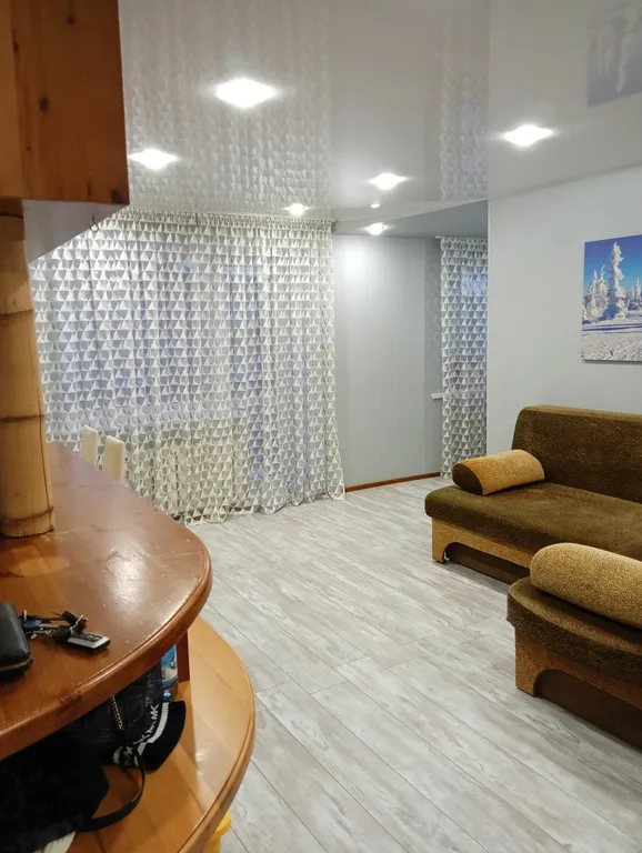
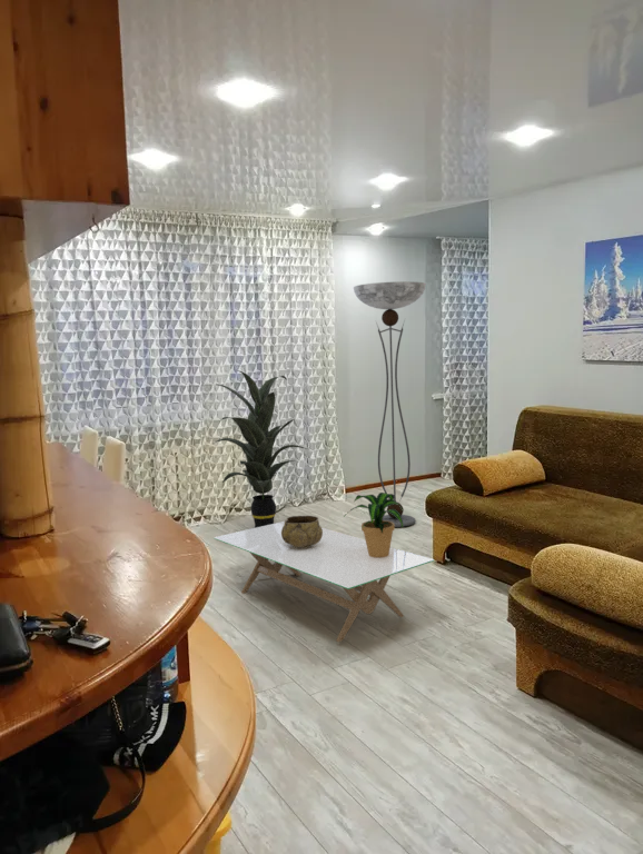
+ coffee table (316, 576)
+ decorative bowl (301, 532)
+ indoor plant (254, 449)
+ floor lamp (392, 406)
+ potted plant (377, 525)
